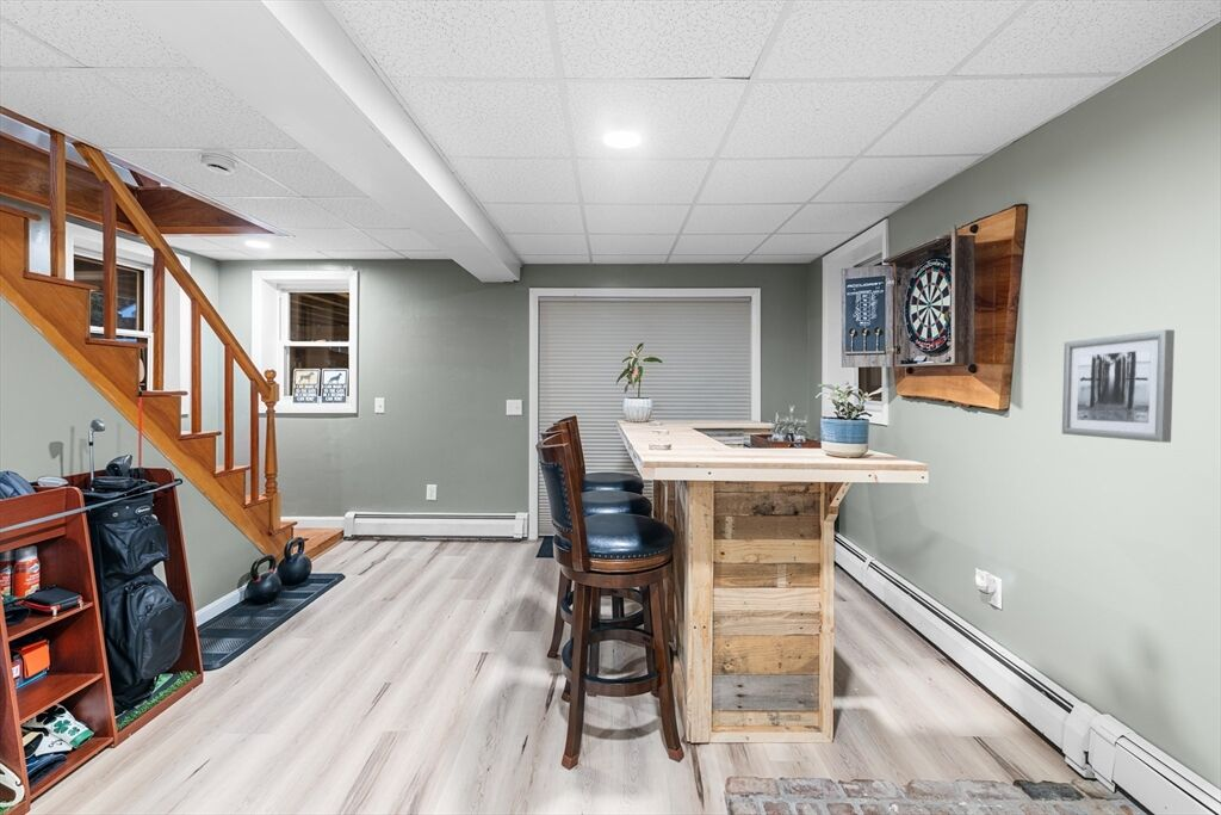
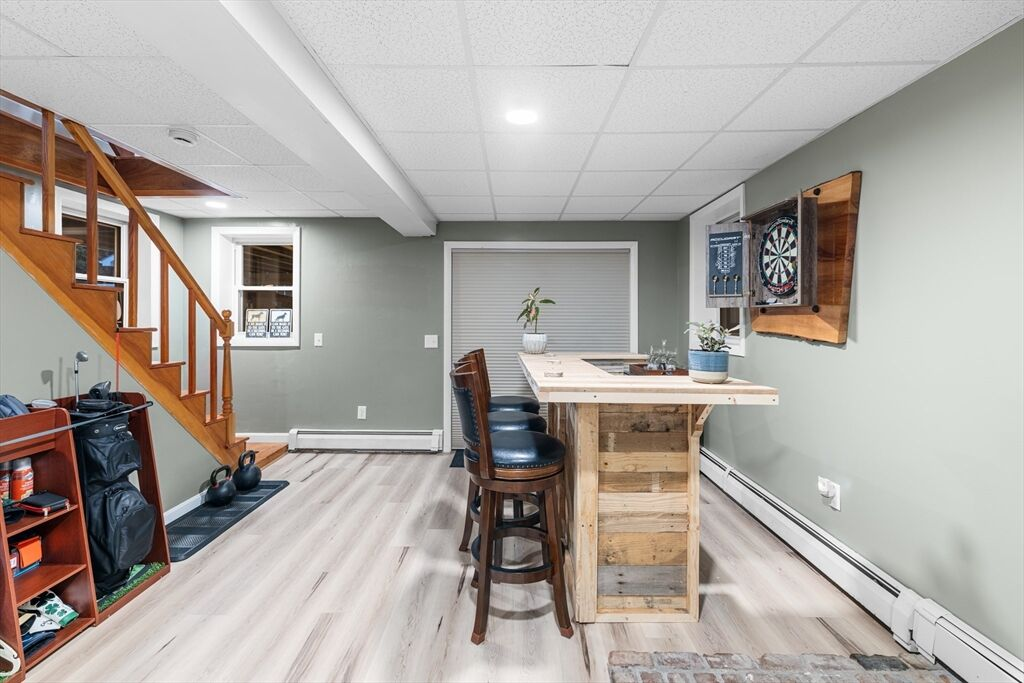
- wall art (1111, 387)
